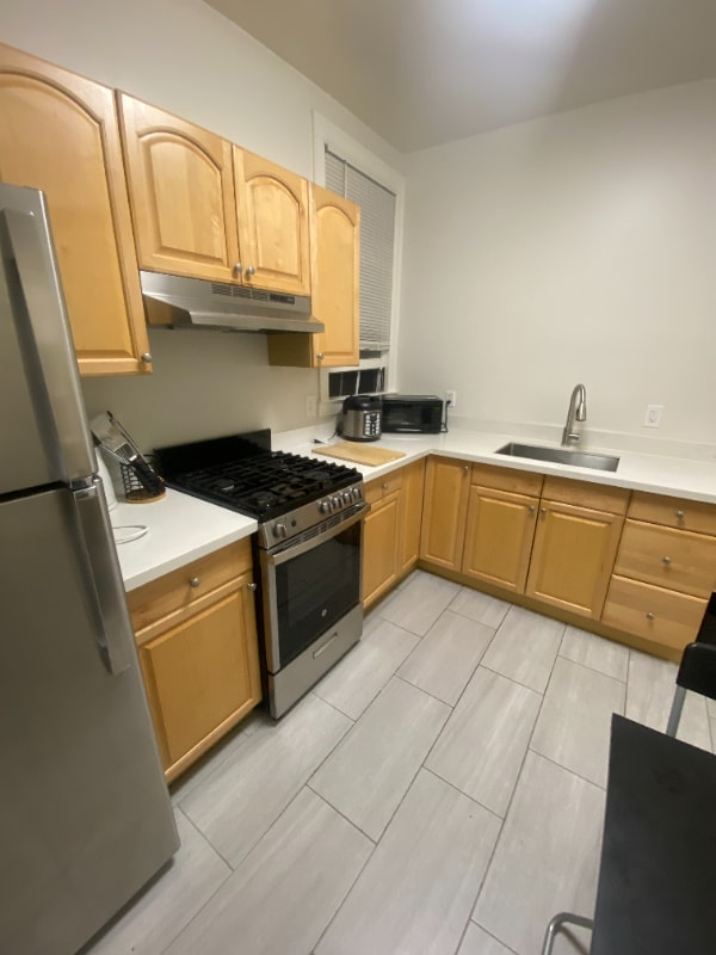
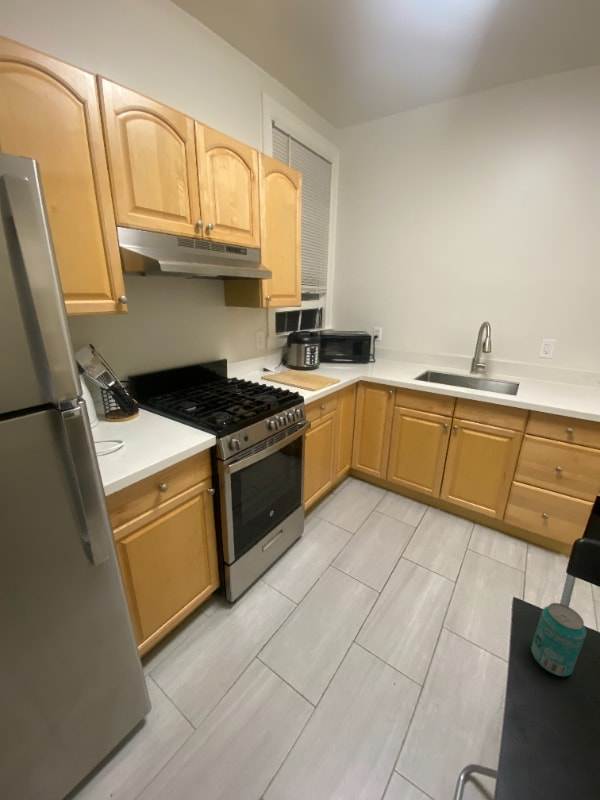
+ beverage can (558, 638)
